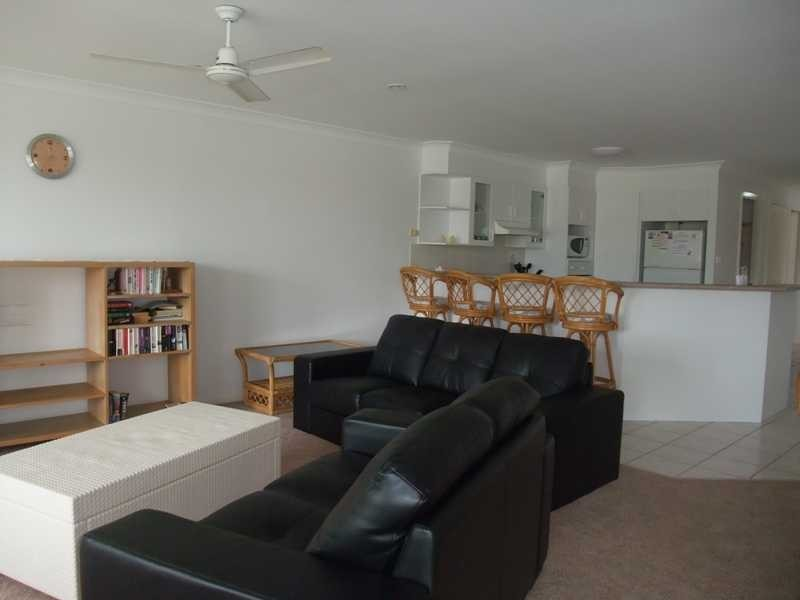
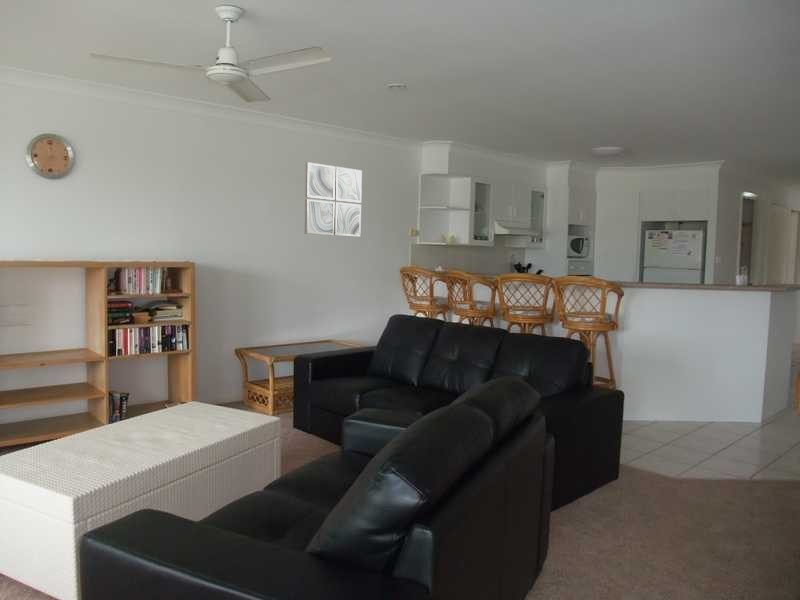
+ wall art (334, 202)
